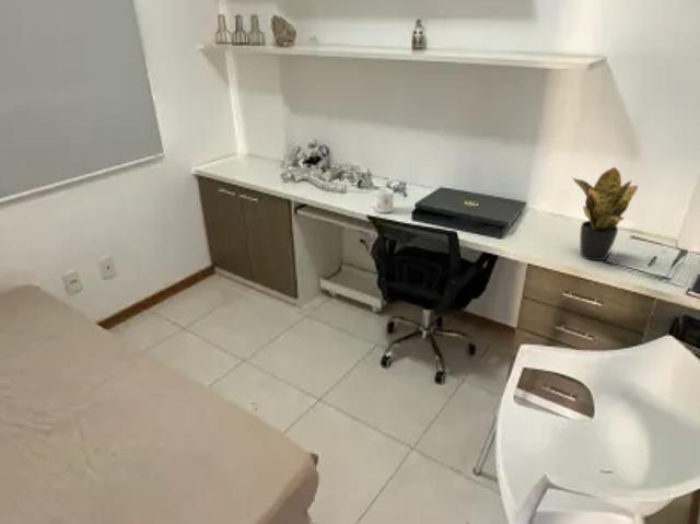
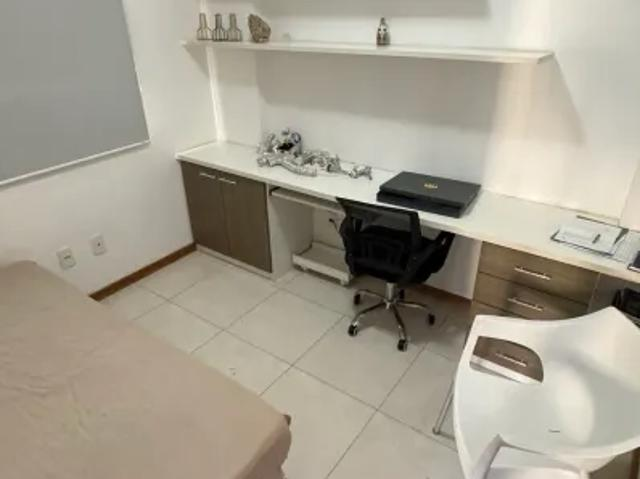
- mug (381, 199)
- potted plant (600, 212)
